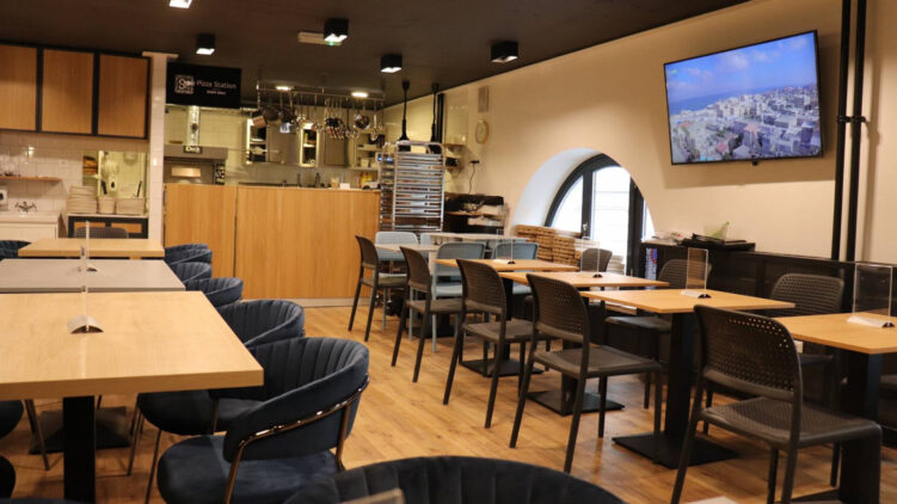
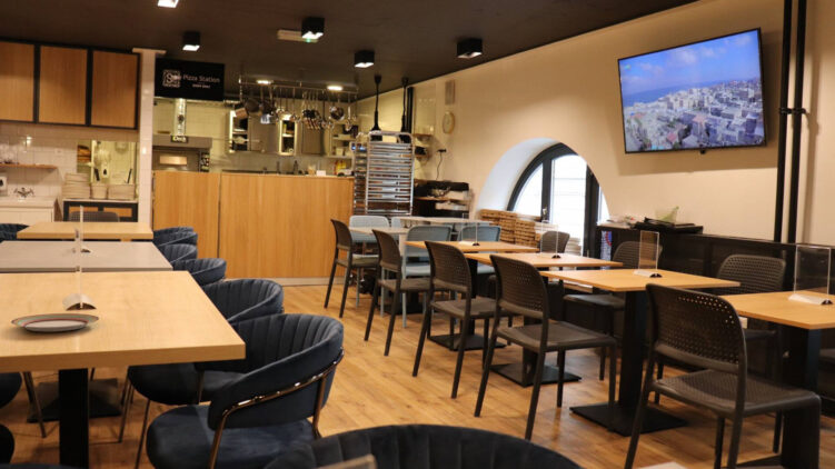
+ plate (56, 322)
